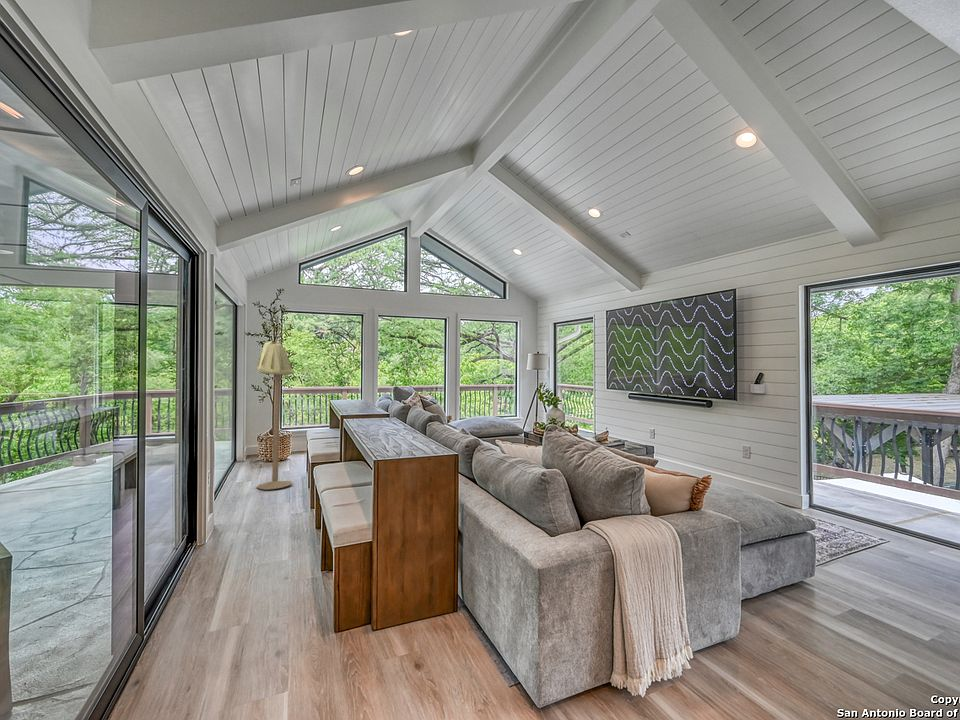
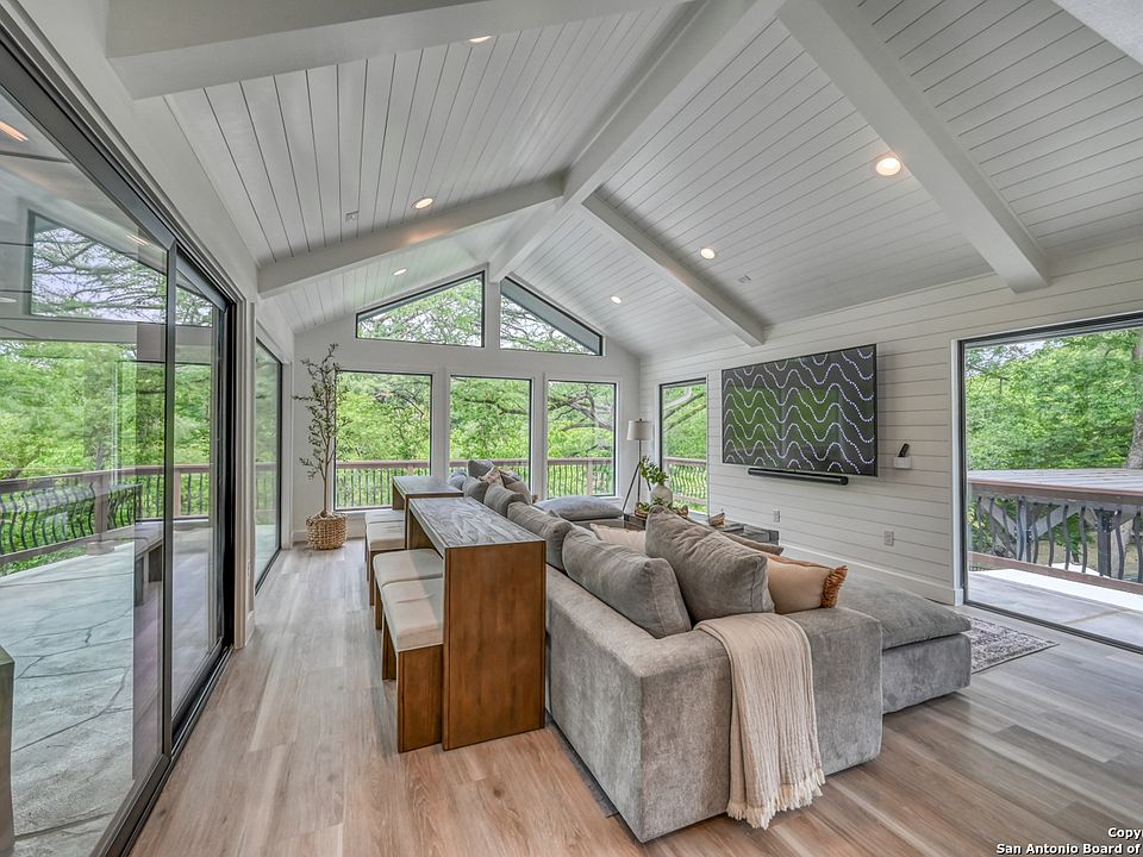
- floor lamp (275, 412)
